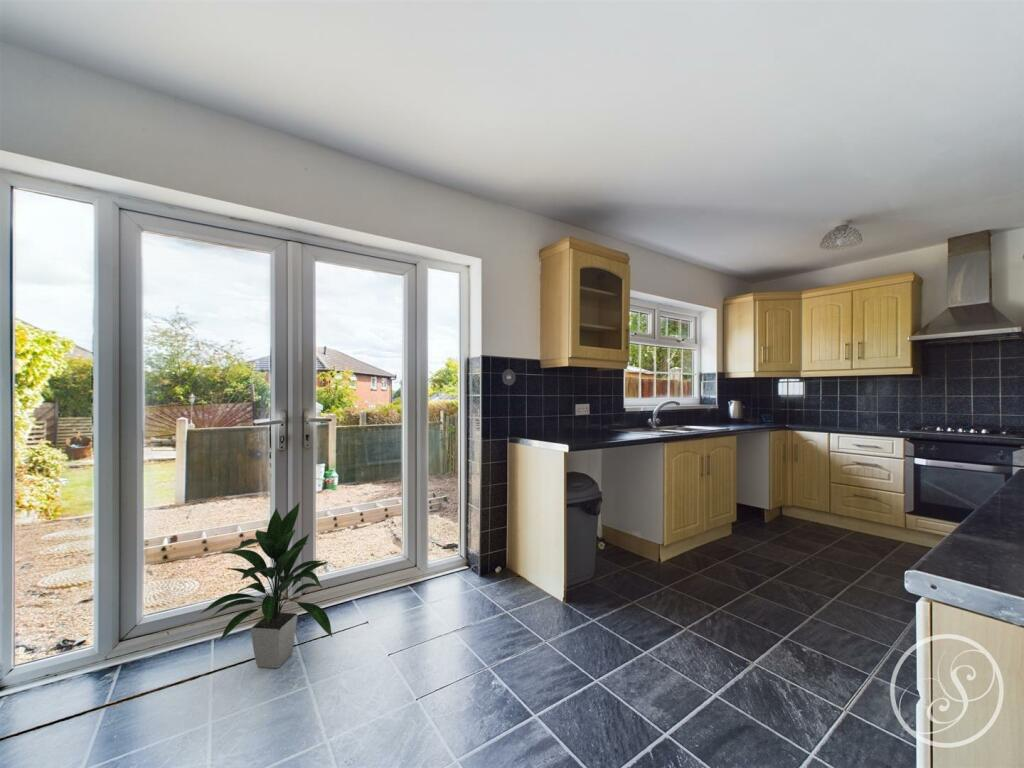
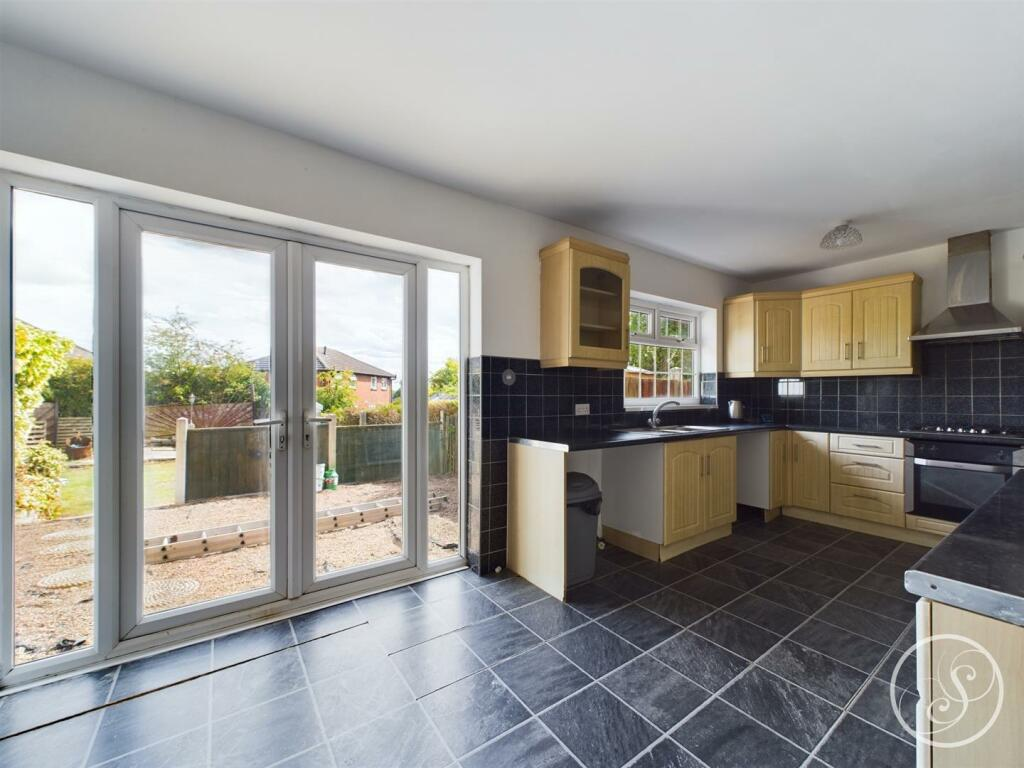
- indoor plant (277, 587)
